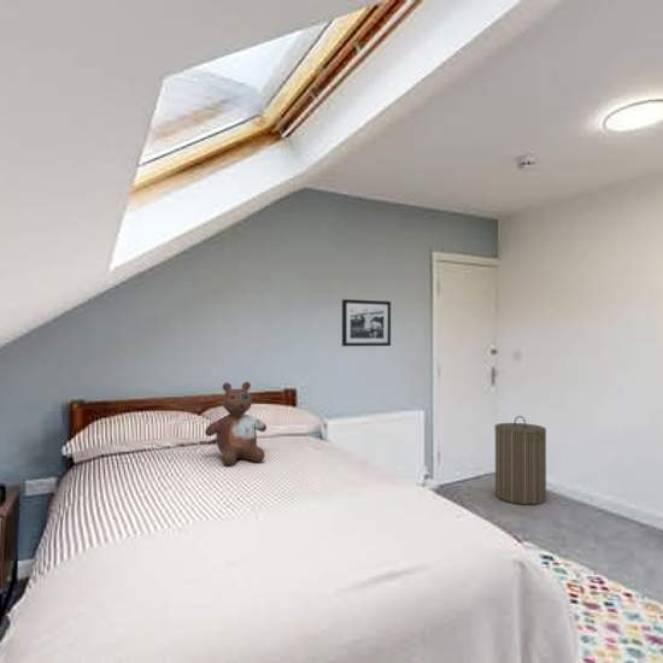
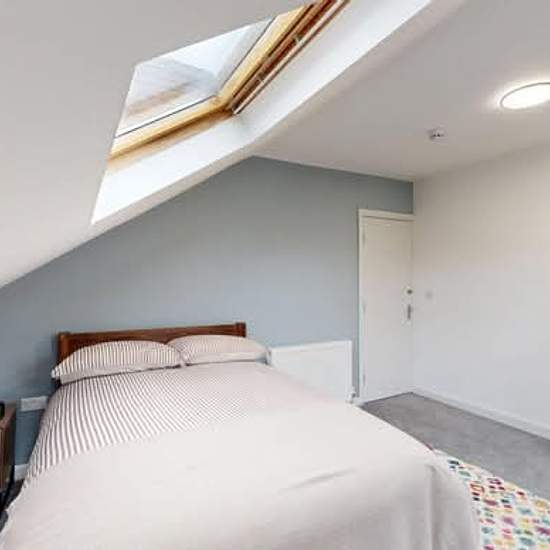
- laundry hamper (520, 456)
- picture frame (366, 323)
- stuffed bear (239, 421)
